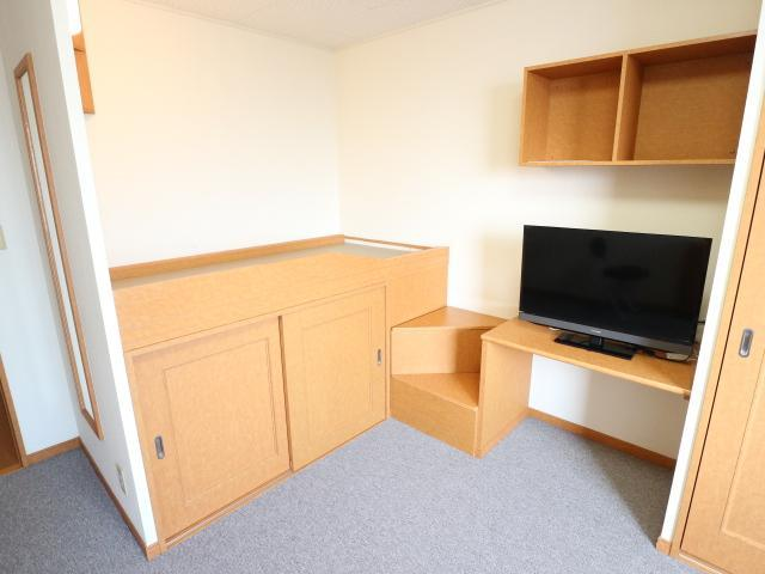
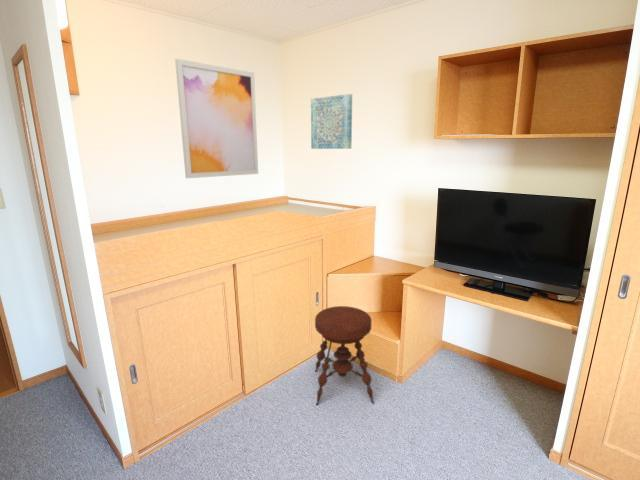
+ stool (342, 351)
+ wall art (221, 123)
+ wall art (330, 123)
